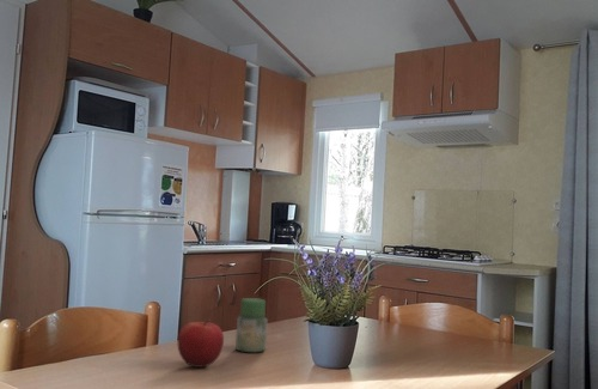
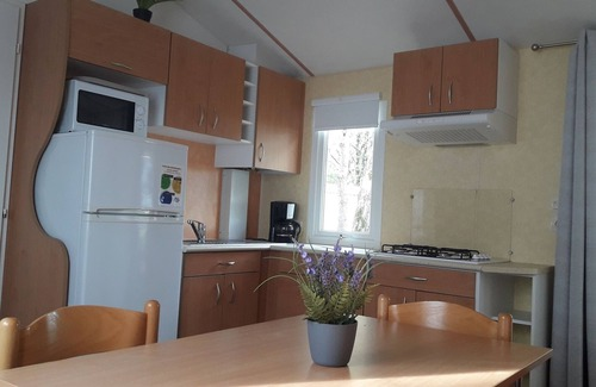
- fruit (200, 341)
- jar (251, 324)
